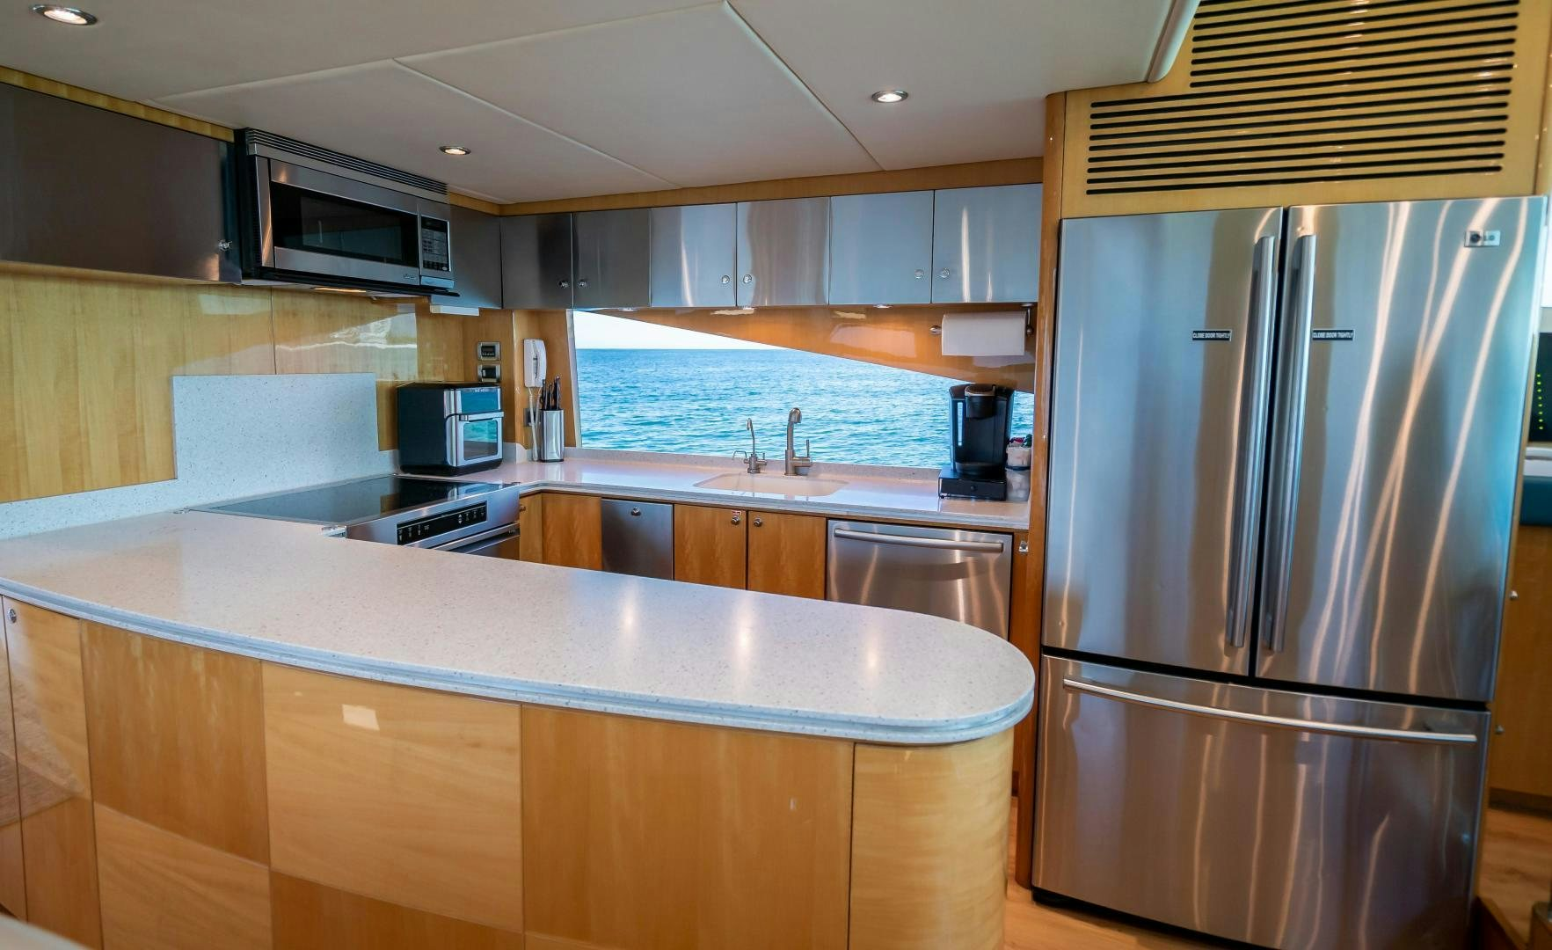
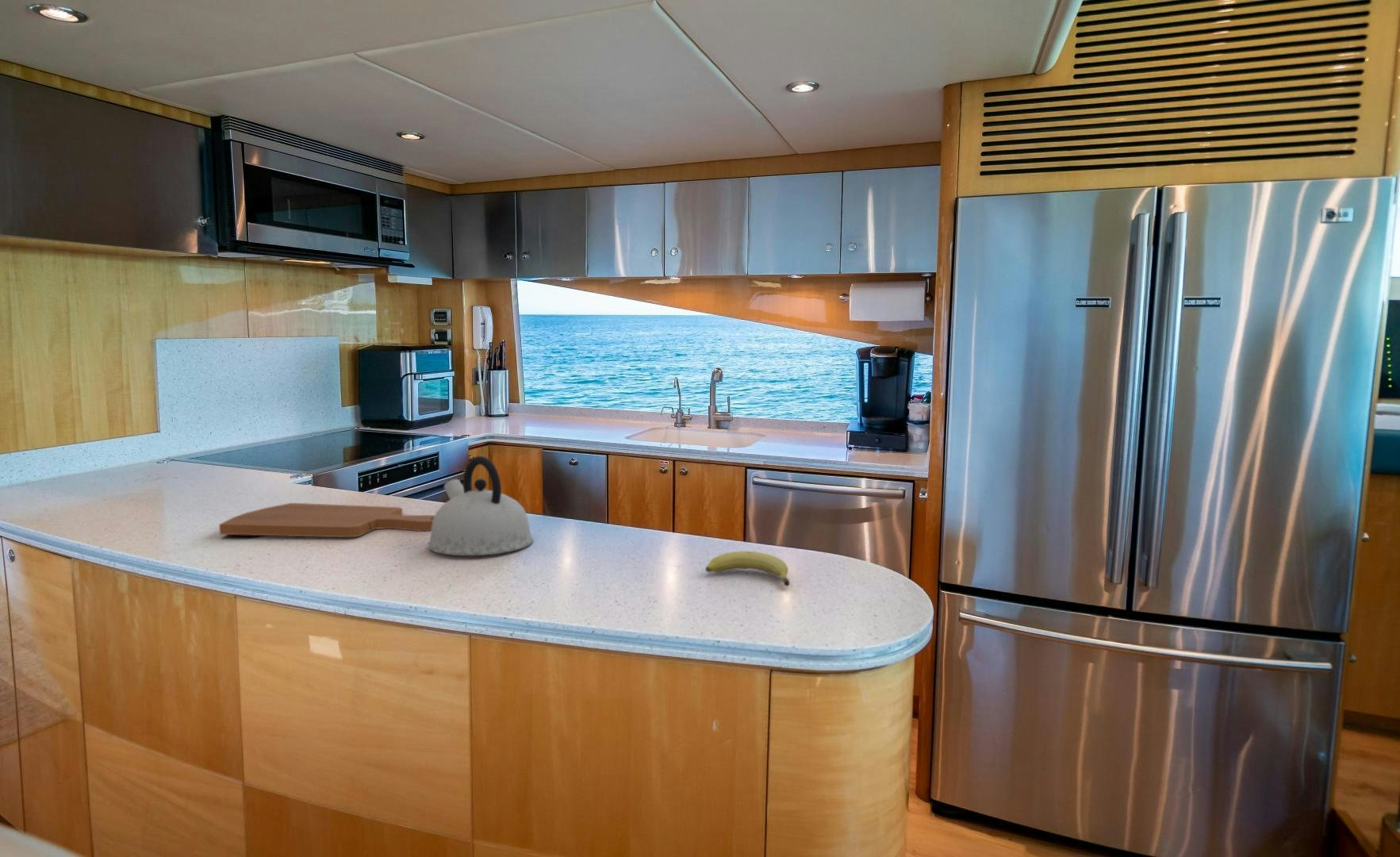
+ kettle (478, 499)
+ fruit (753, 566)
+ cutting board (328, 520)
